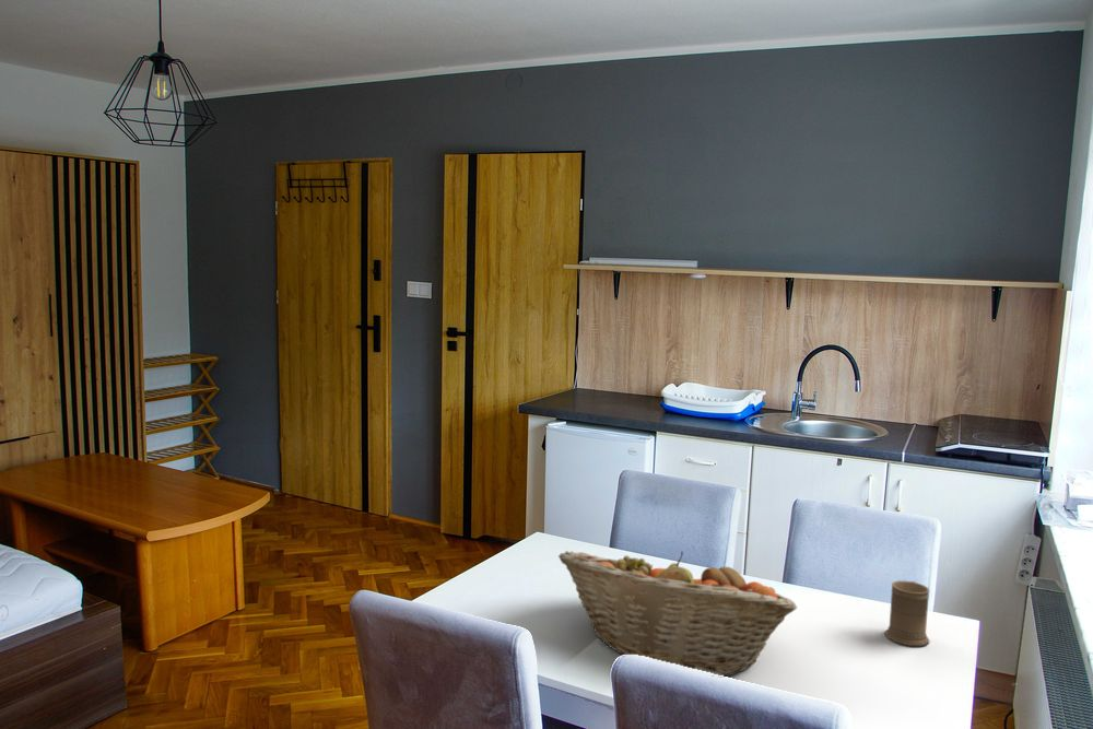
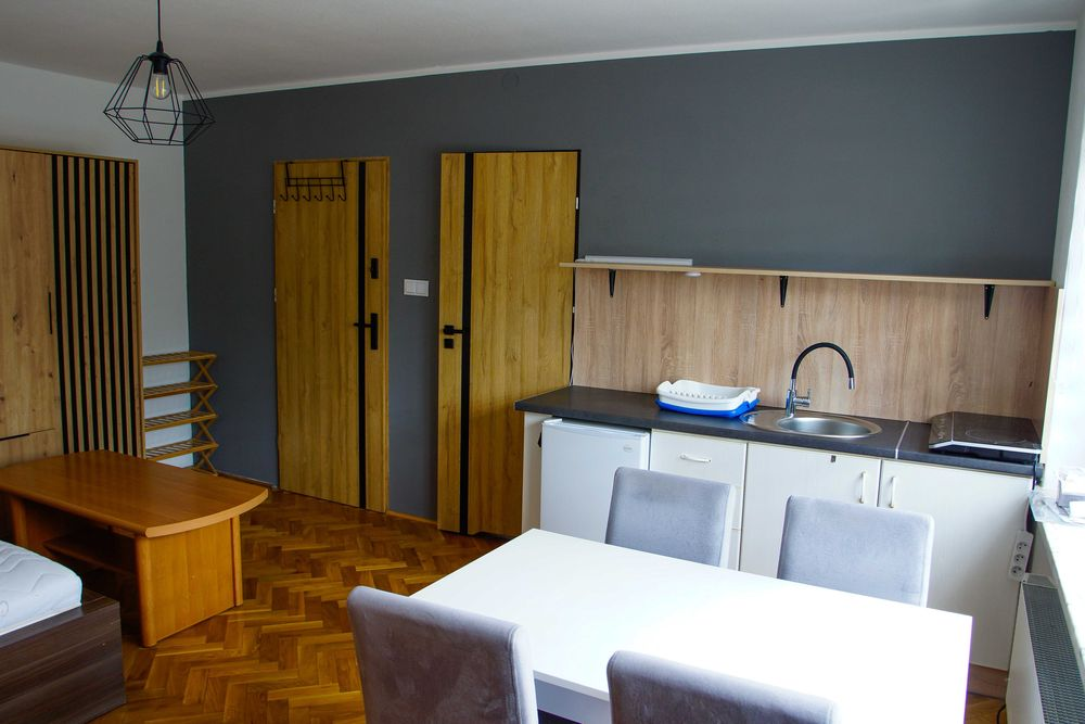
- fruit basket (671, 597)
- mug (909, 610)
